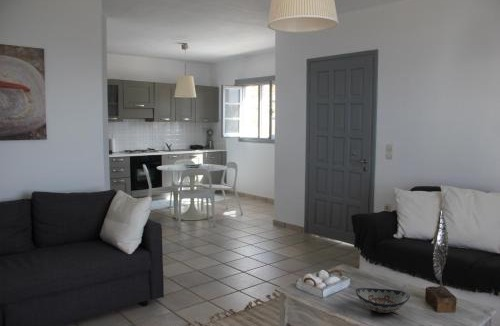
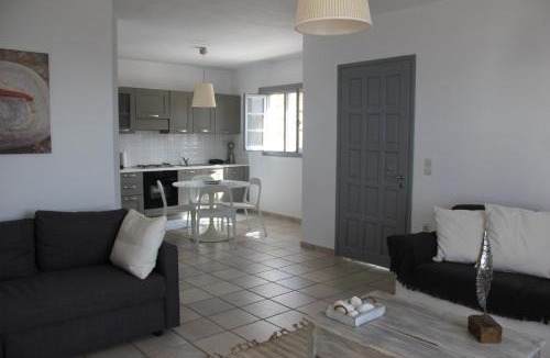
- decorative bowl (381, 301)
